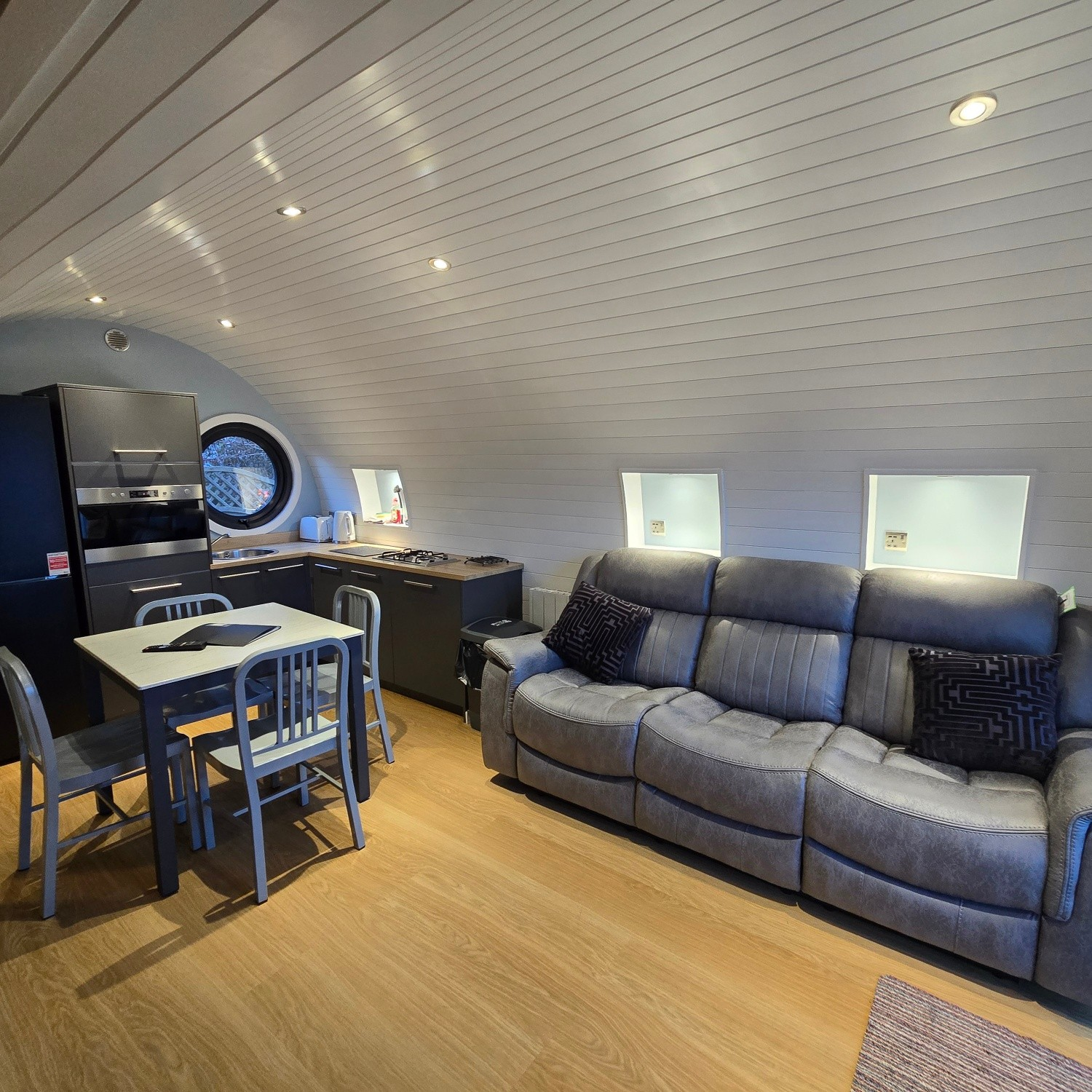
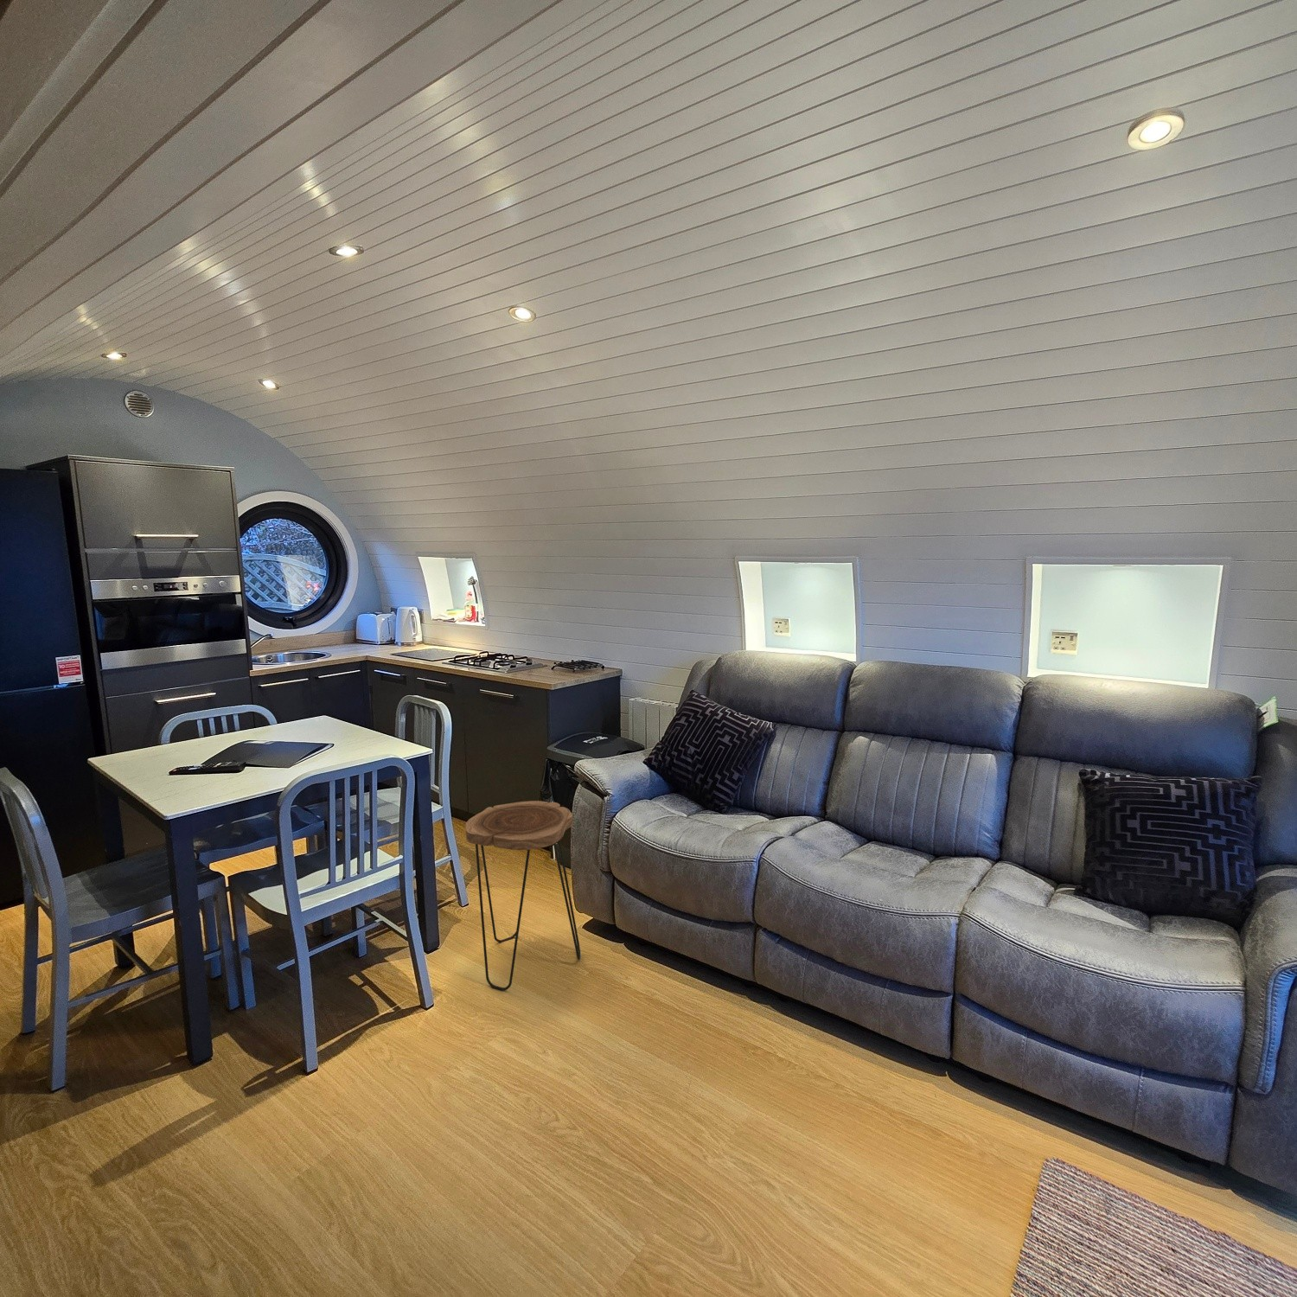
+ side table (523, 892)
